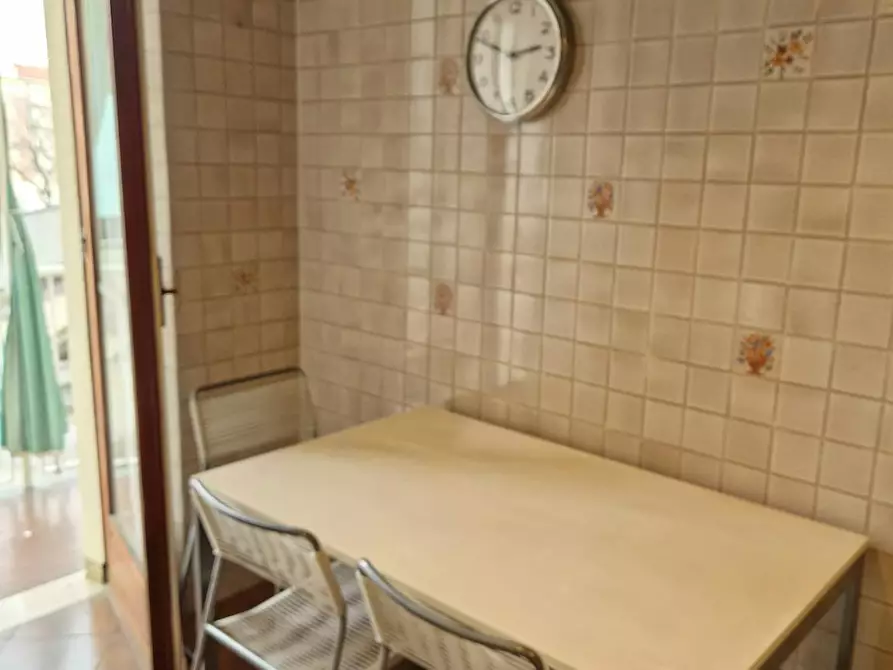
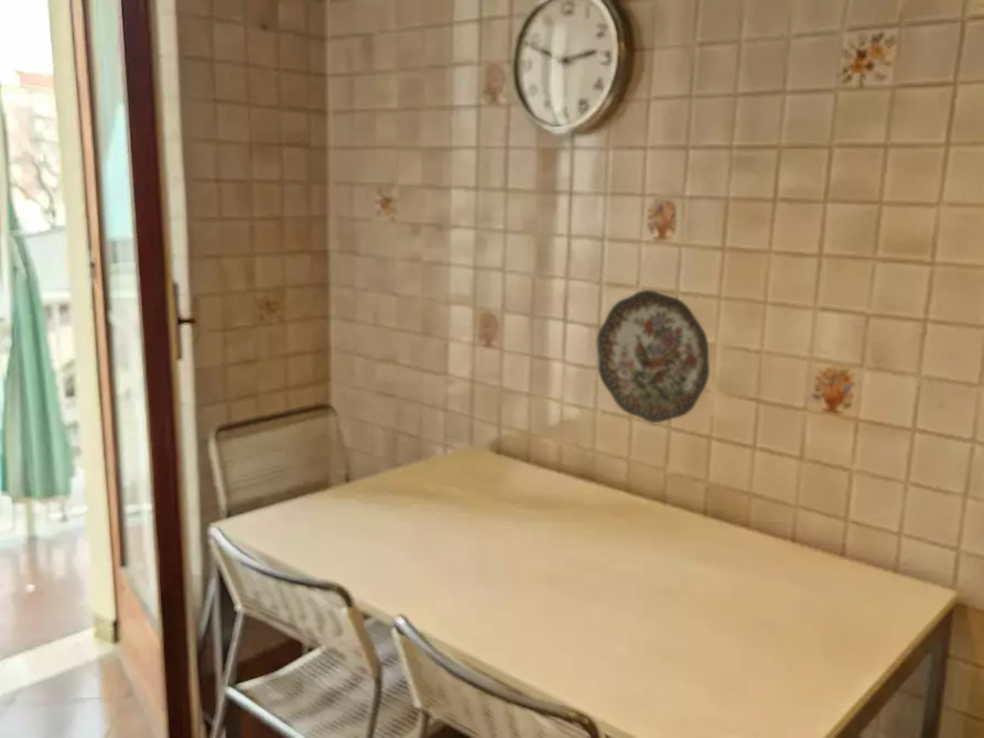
+ decorative plate (653, 356)
